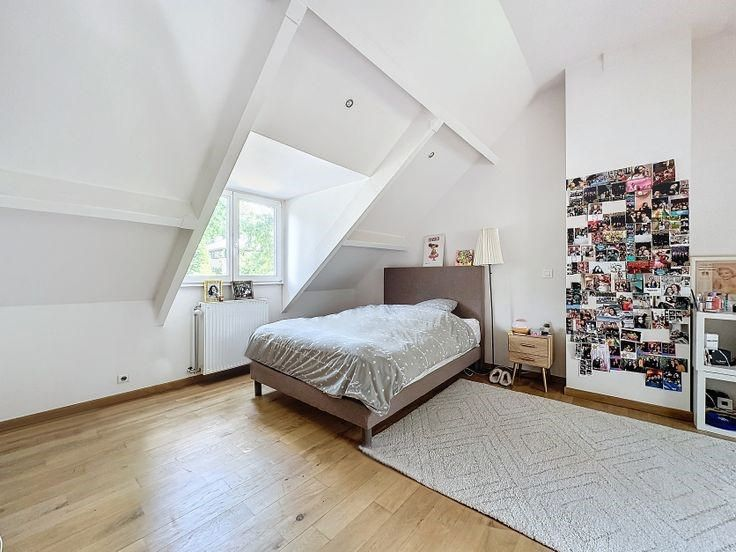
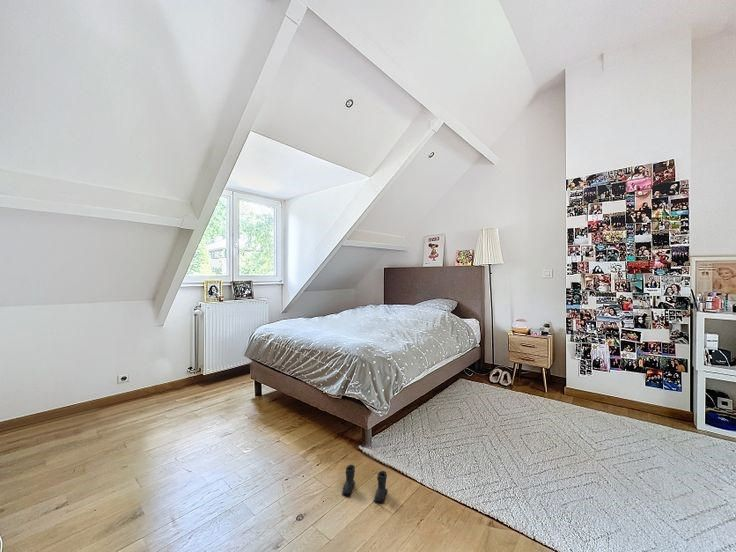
+ boots (354, 482)
